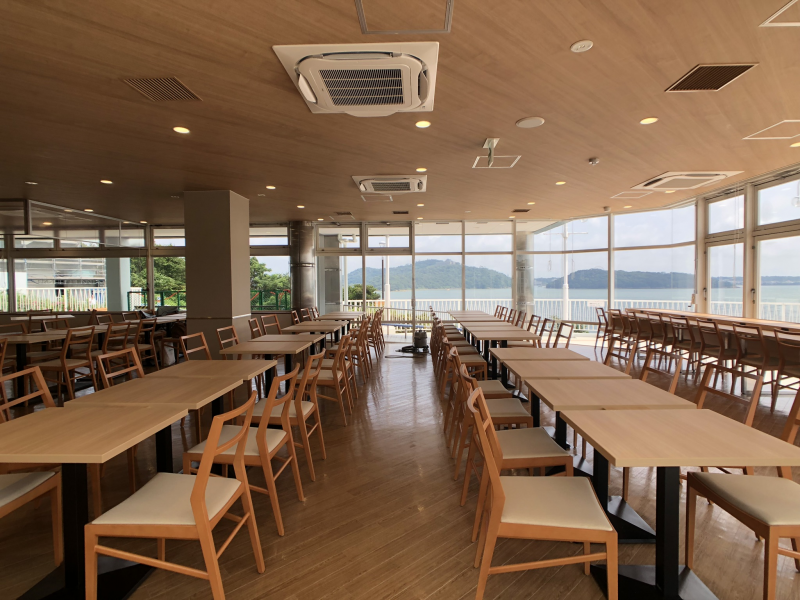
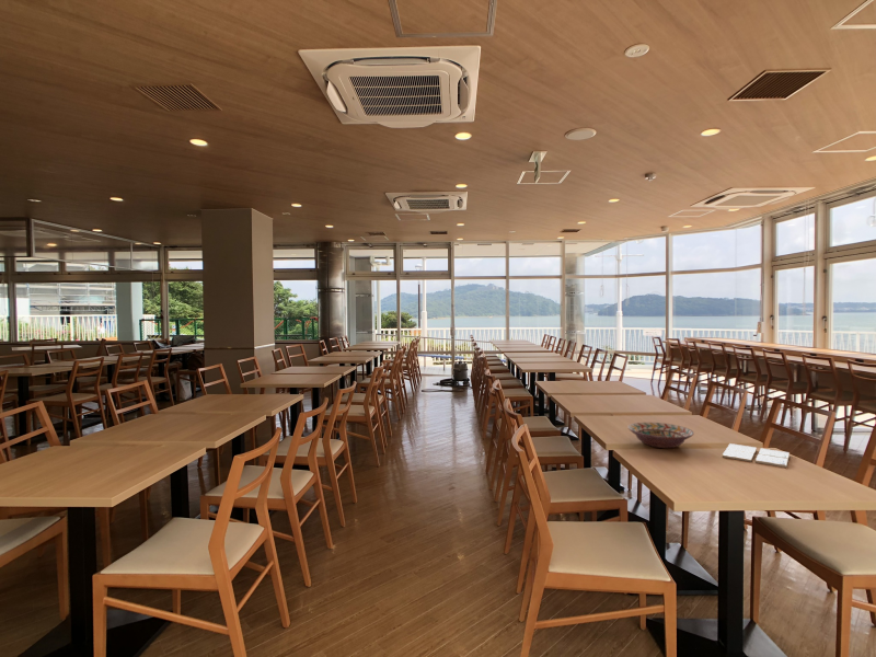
+ drink coaster (758, 454)
+ decorative bowl (659, 436)
